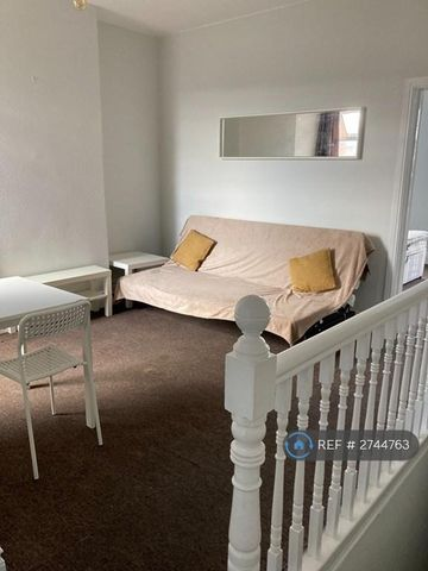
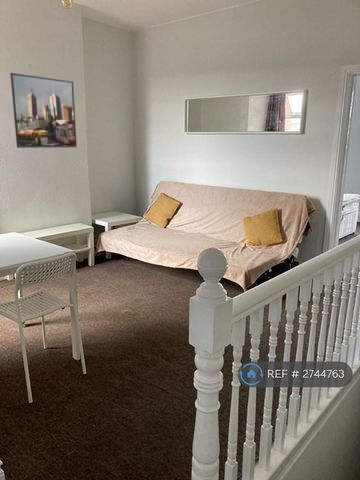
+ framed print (46, 113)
